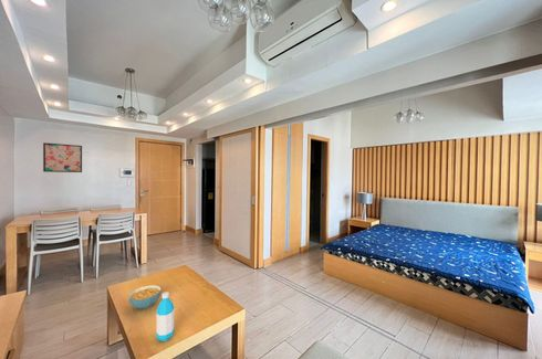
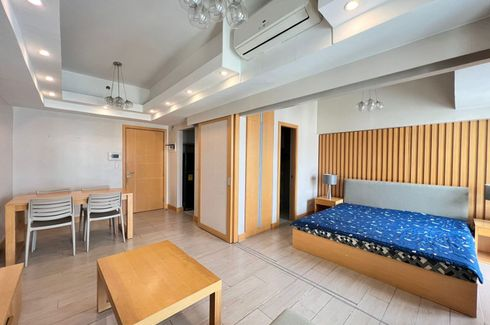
- wall art (63, 158)
- cereal bowl (145, 298)
- water bottle (165, 315)
